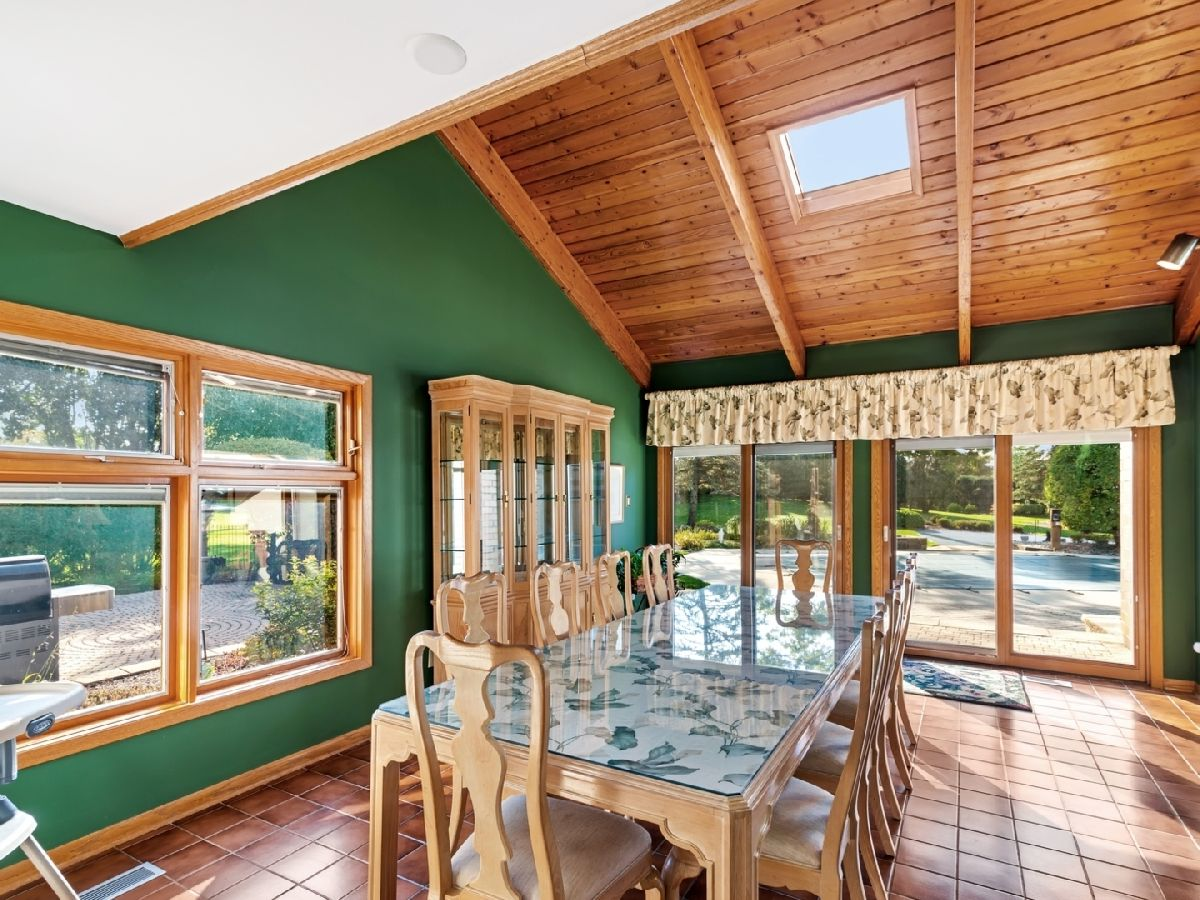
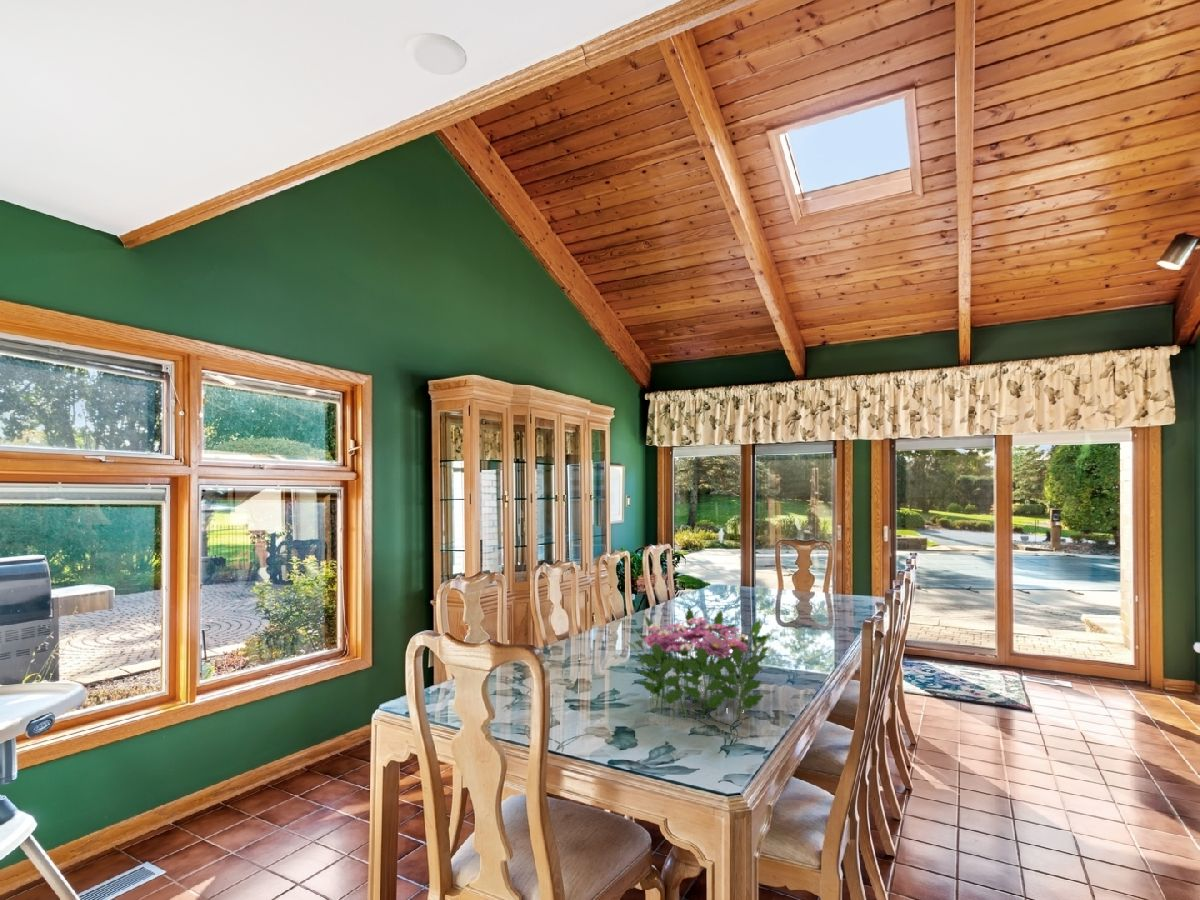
+ flower arrangement (697, 663)
